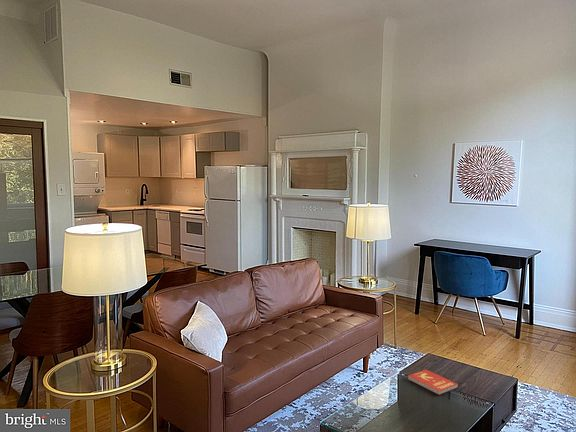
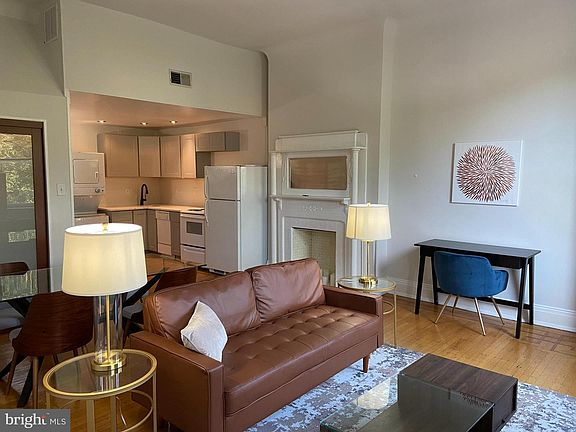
- book (432, 381)
